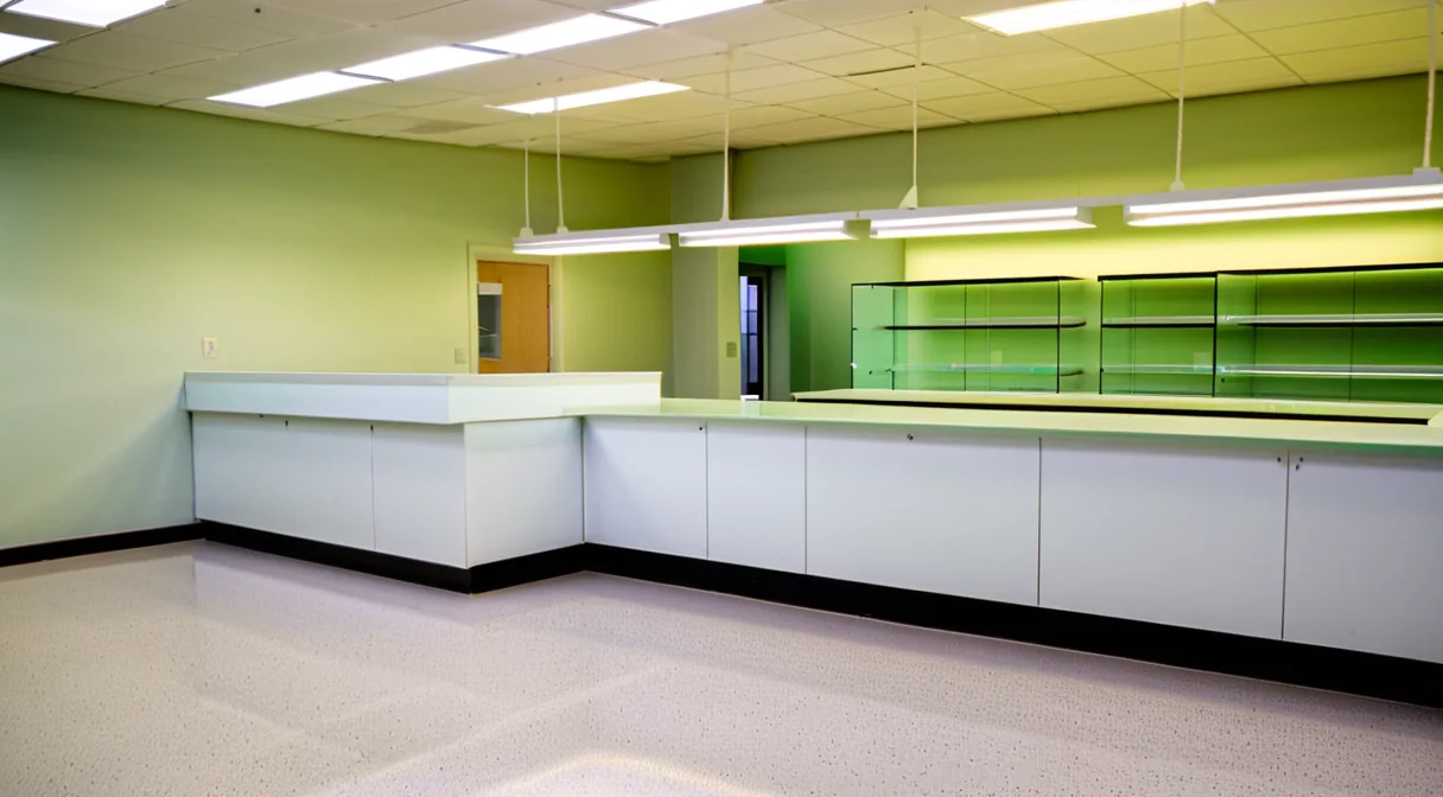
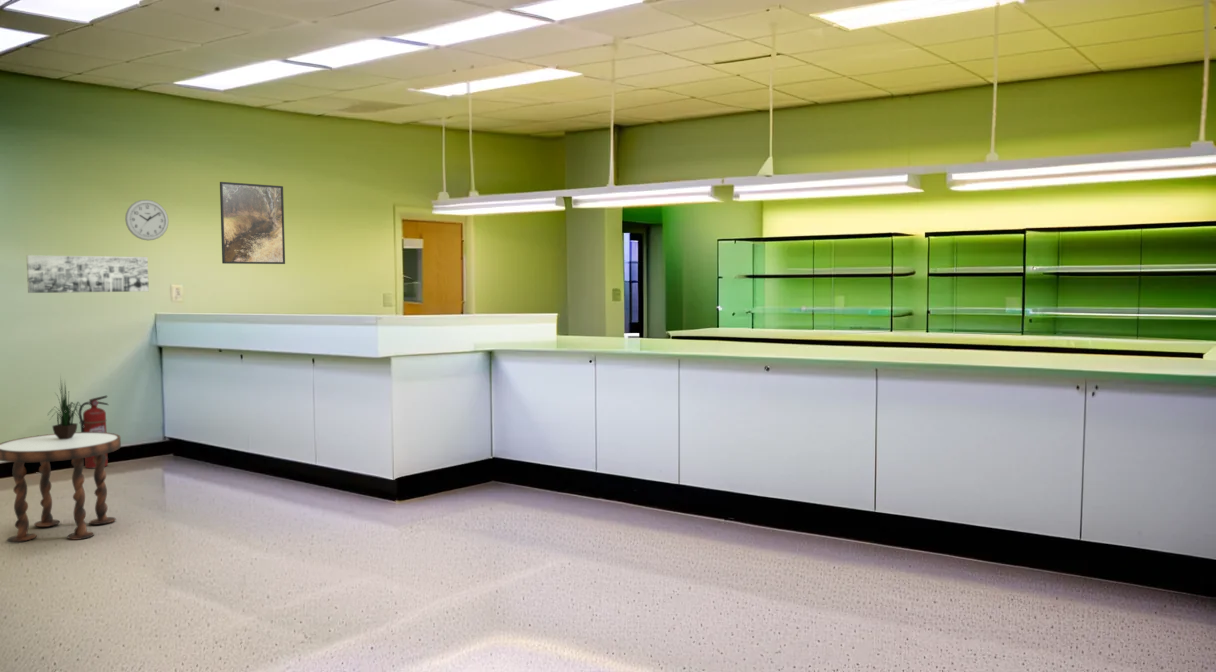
+ potted plant (66, 404)
+ side table (50, 486)
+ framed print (253, 224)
+ wall clock (147, 220)
+ fire extinguisher (94, 431)
+ wall art (90, 274)
